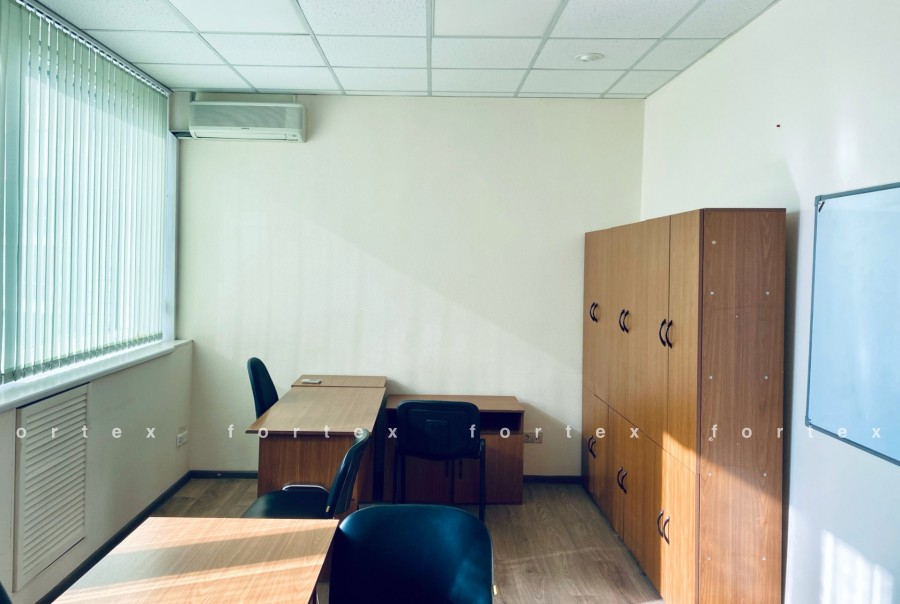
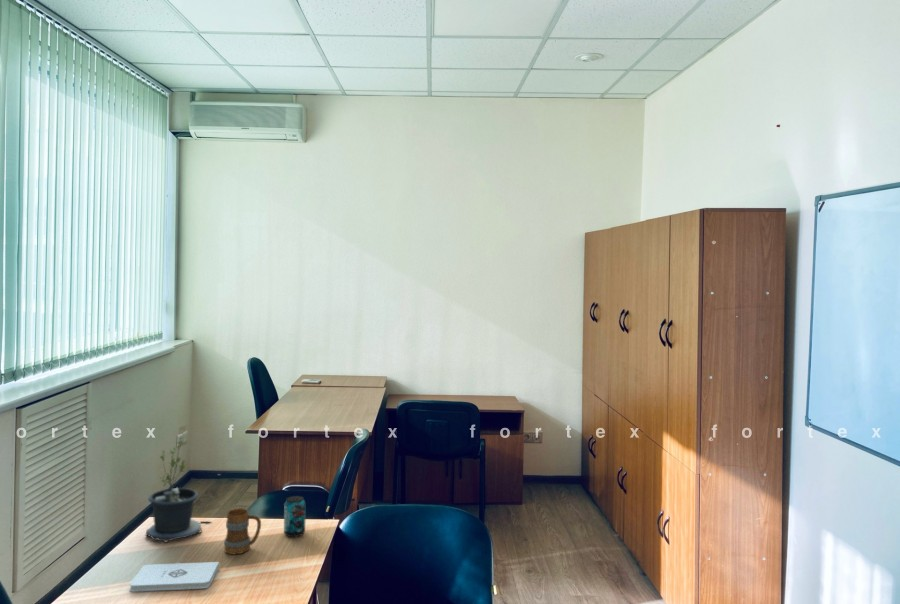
+ mug (242, 529)
+ potted plant (177, 488)
+ notepad (175, 576)
+ beverage can (294, 516)
